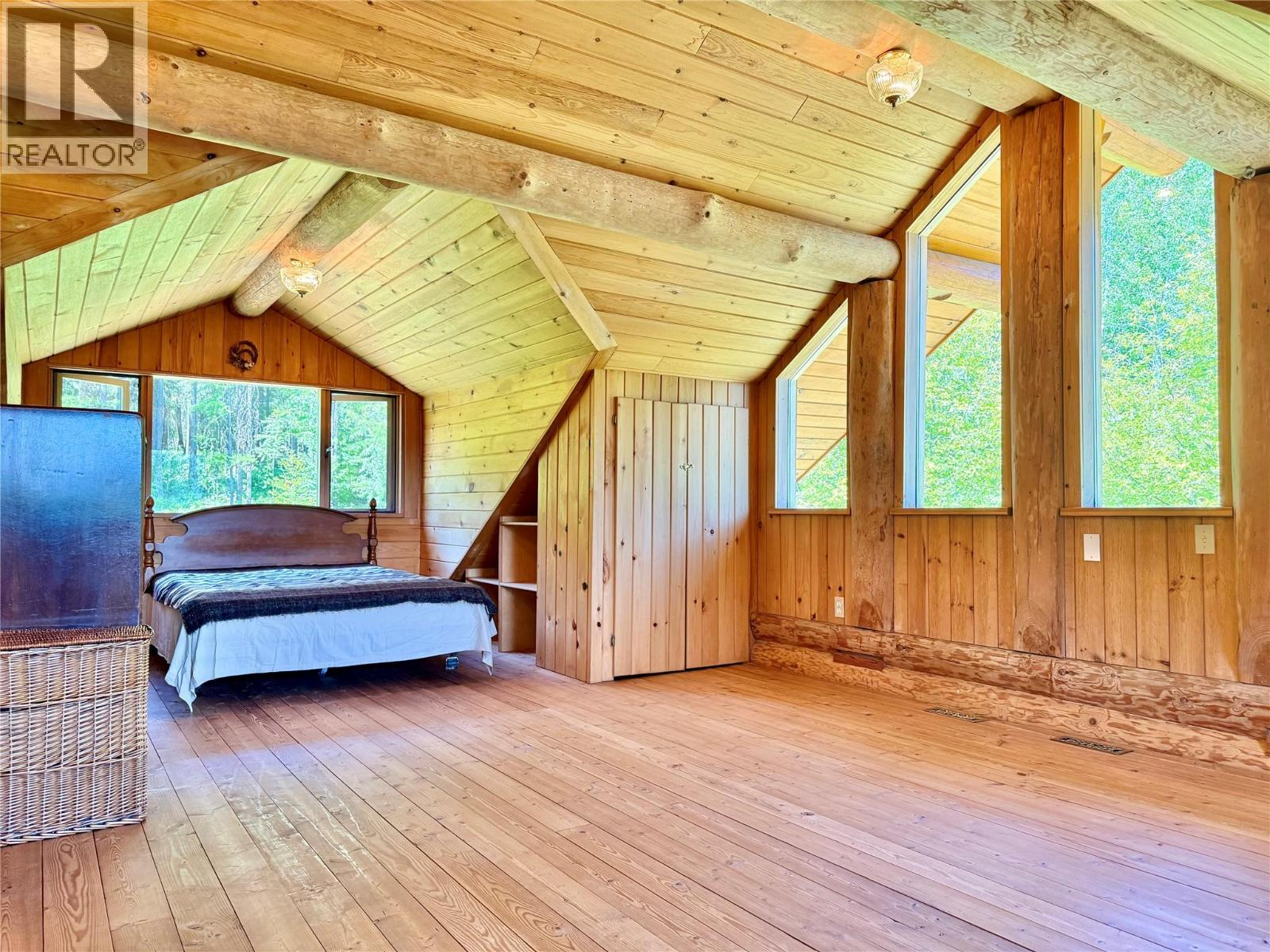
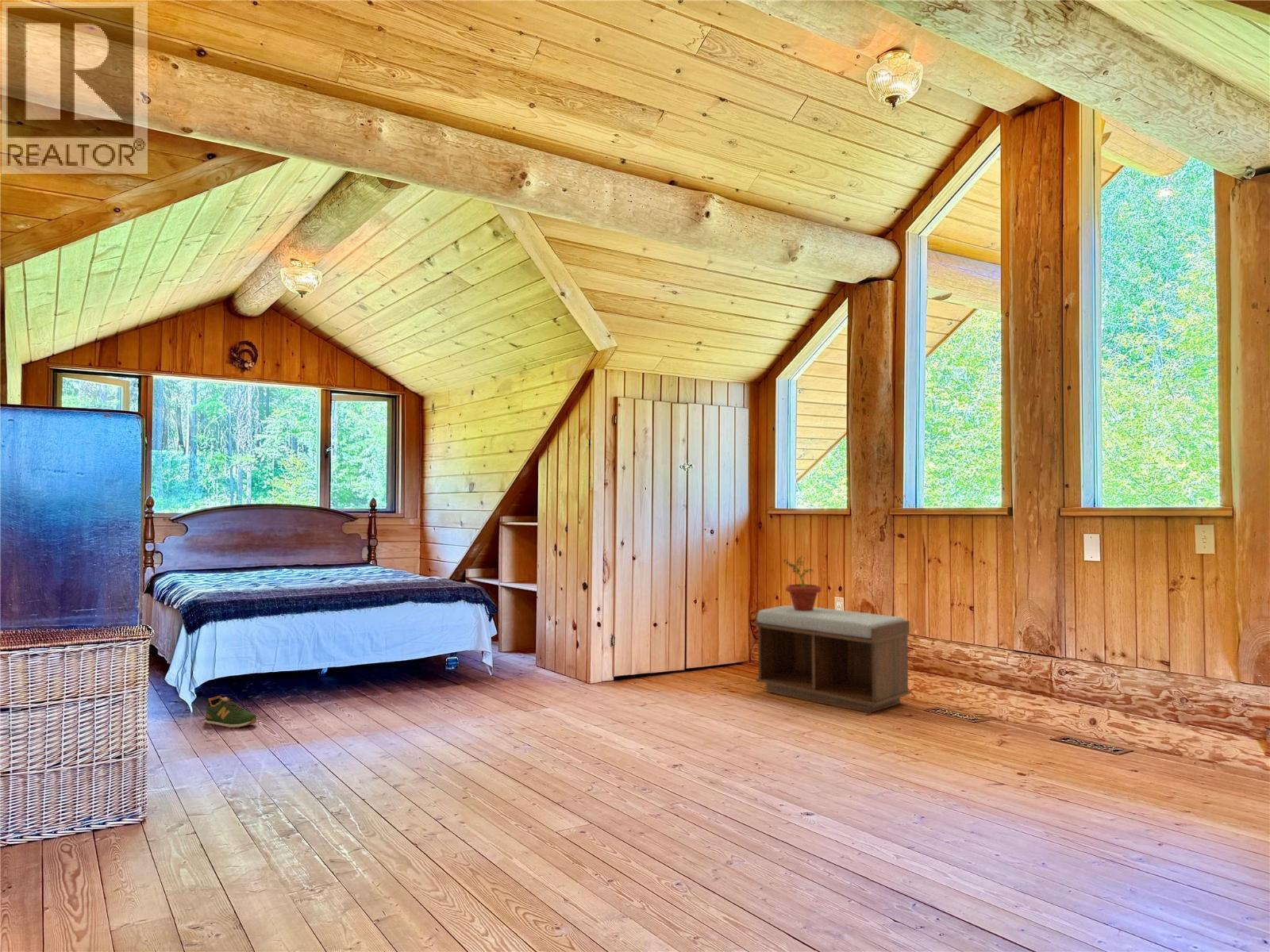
+ bench (829, 654)
+ shoe (230, 711)
+ potted plant (802, 582)
